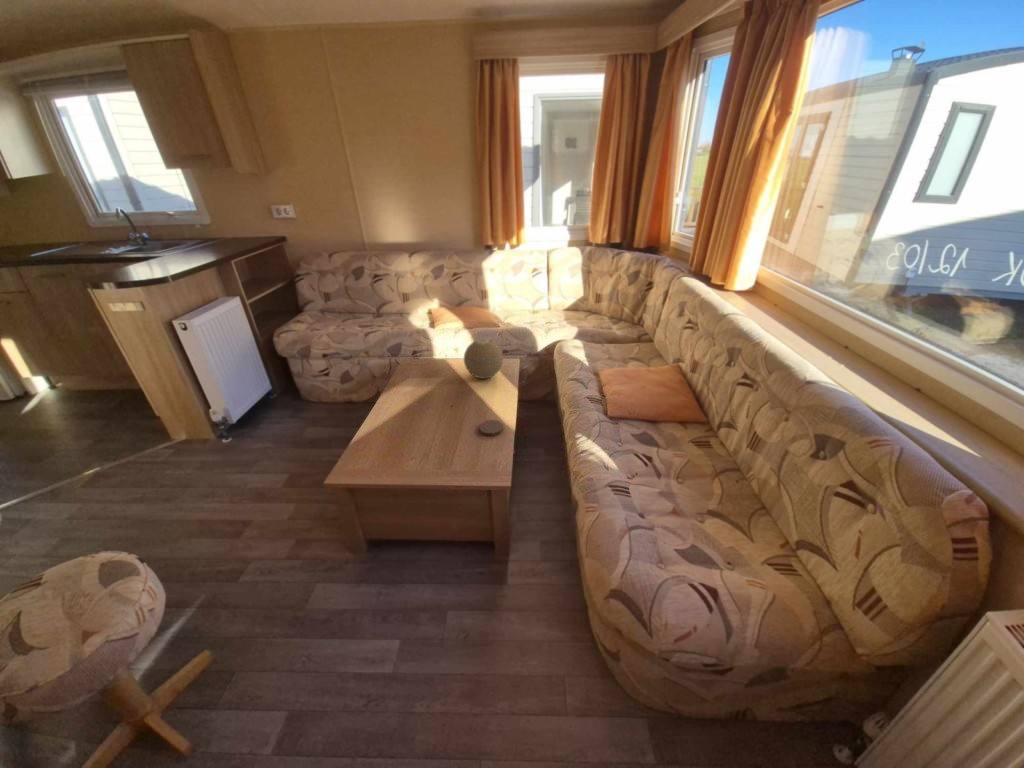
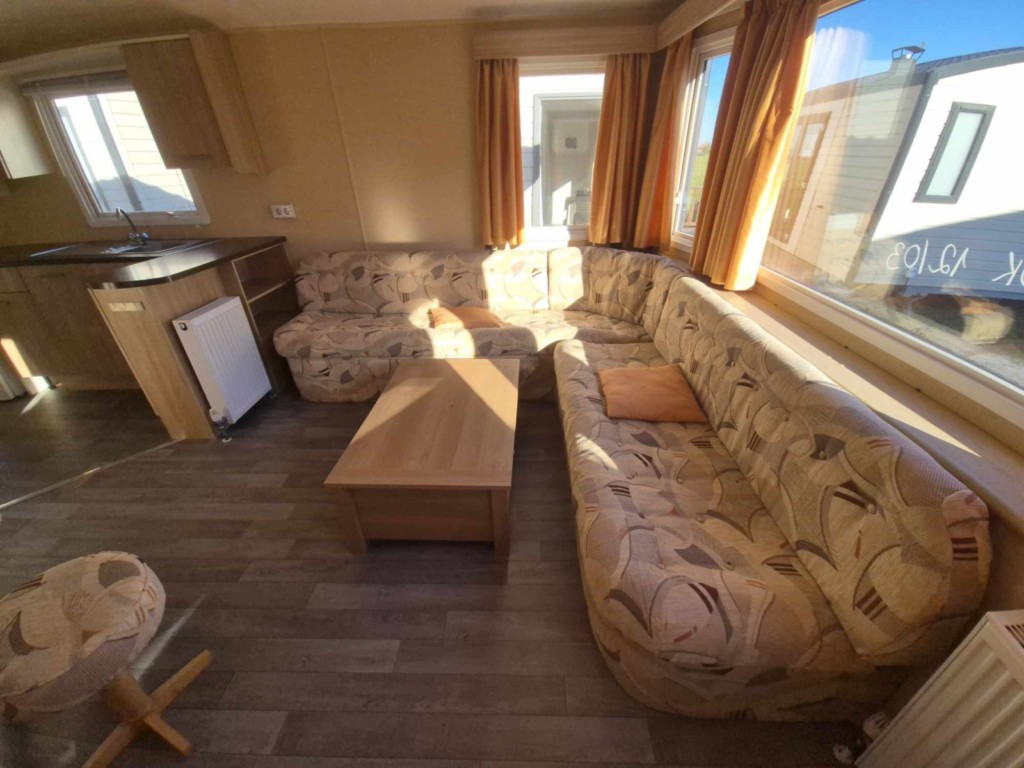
- decorative orb (483, 359)
- coaster (491, 427)
